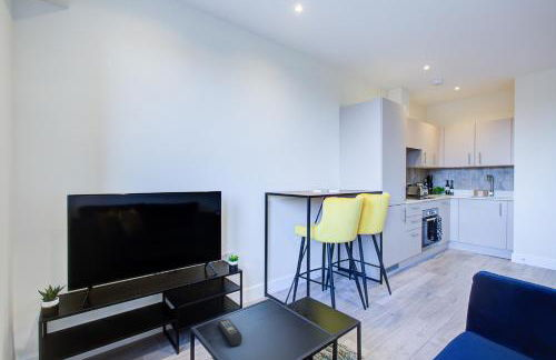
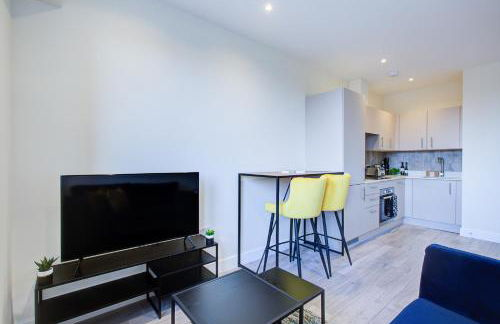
- remote control (229, 330)
